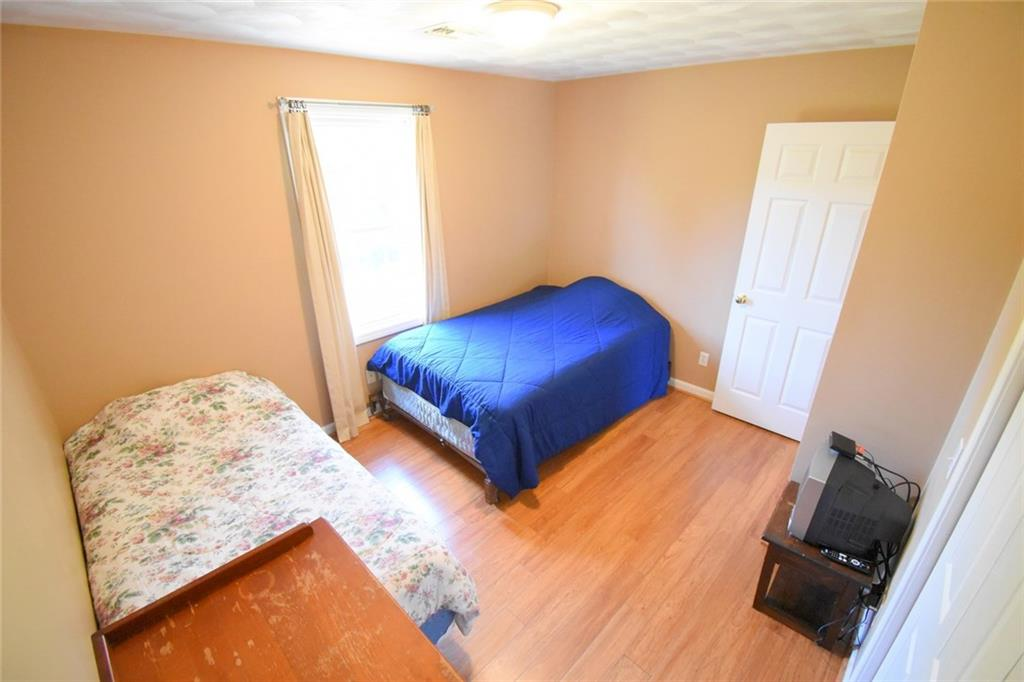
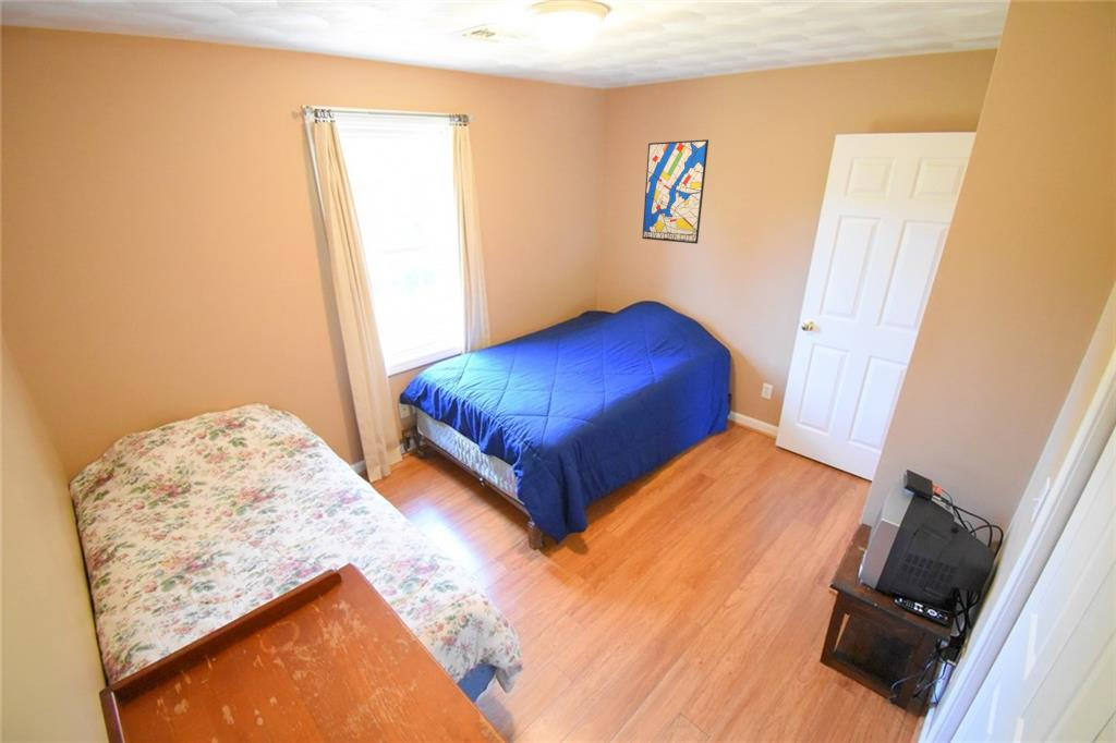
+ wall art (672, 193)
